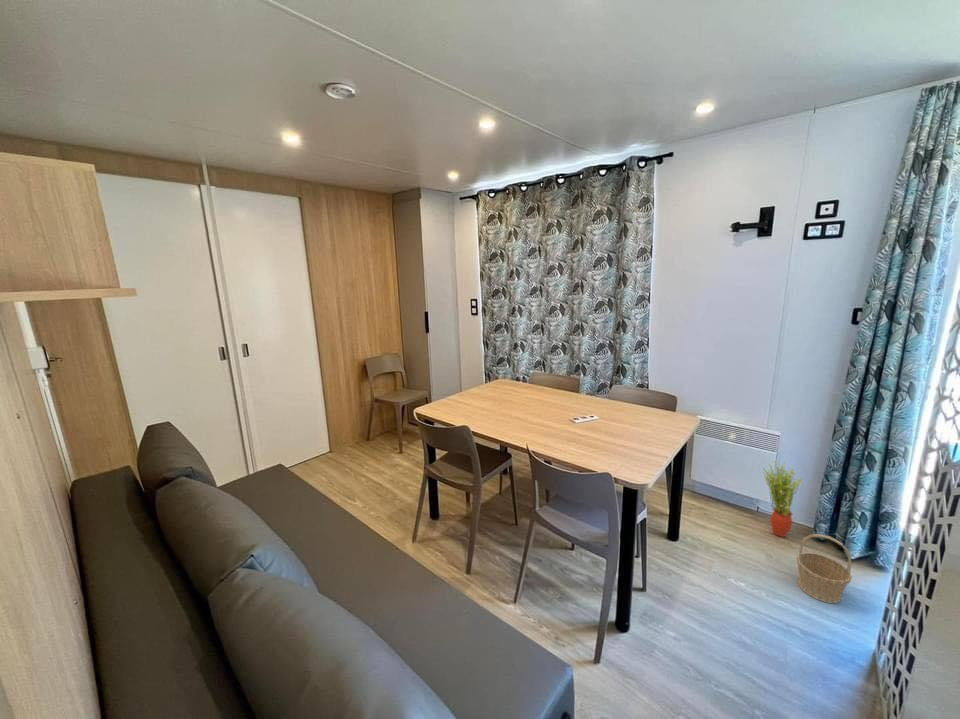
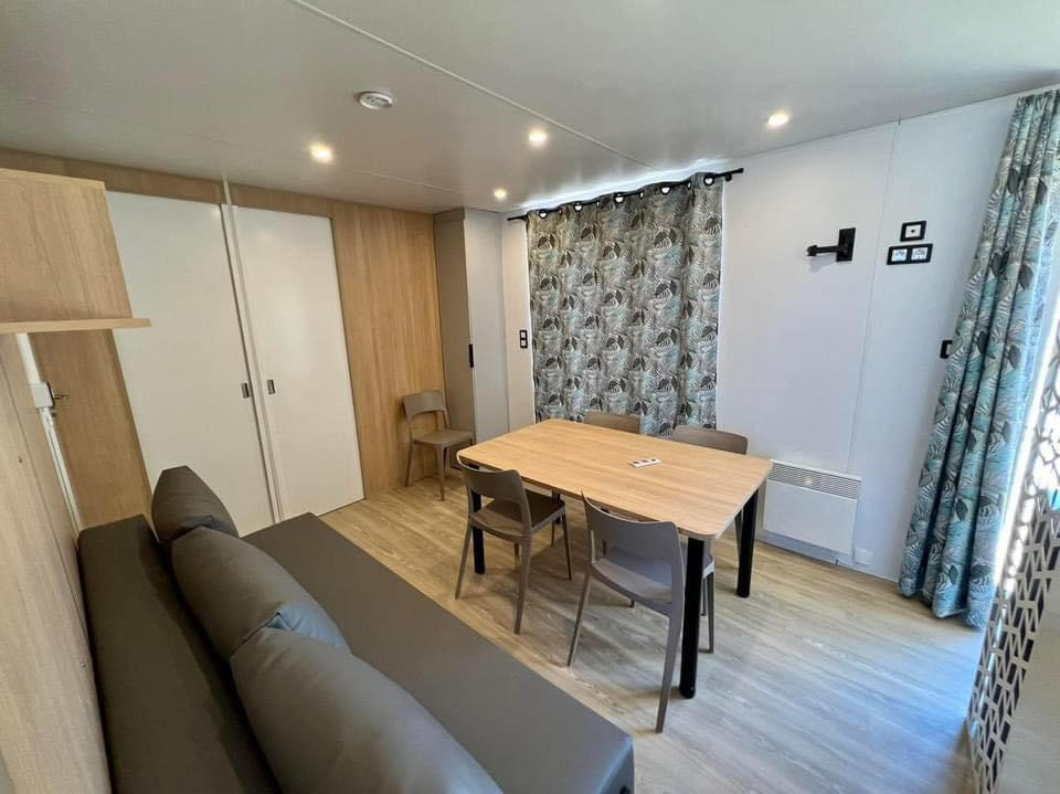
- basket (823, 563)
- potted plant (778, 499)
